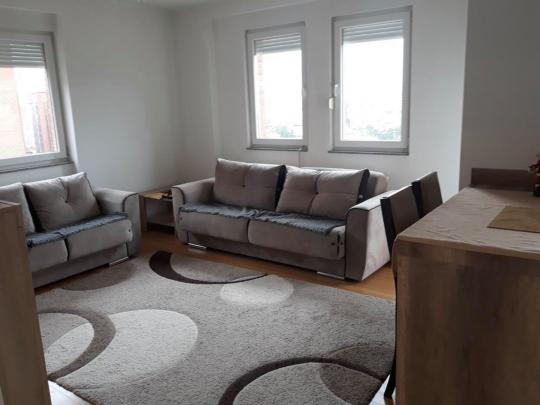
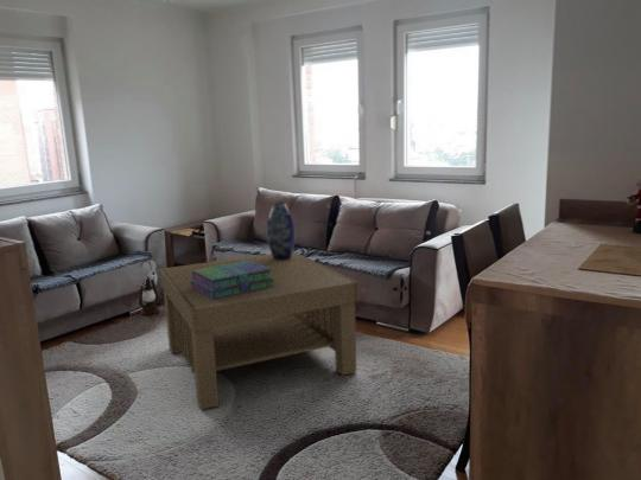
+ lantern (147, 286)
+ vase (280, 231)
+ coffee table (254, 318)
+ stack of books (231, 277)
